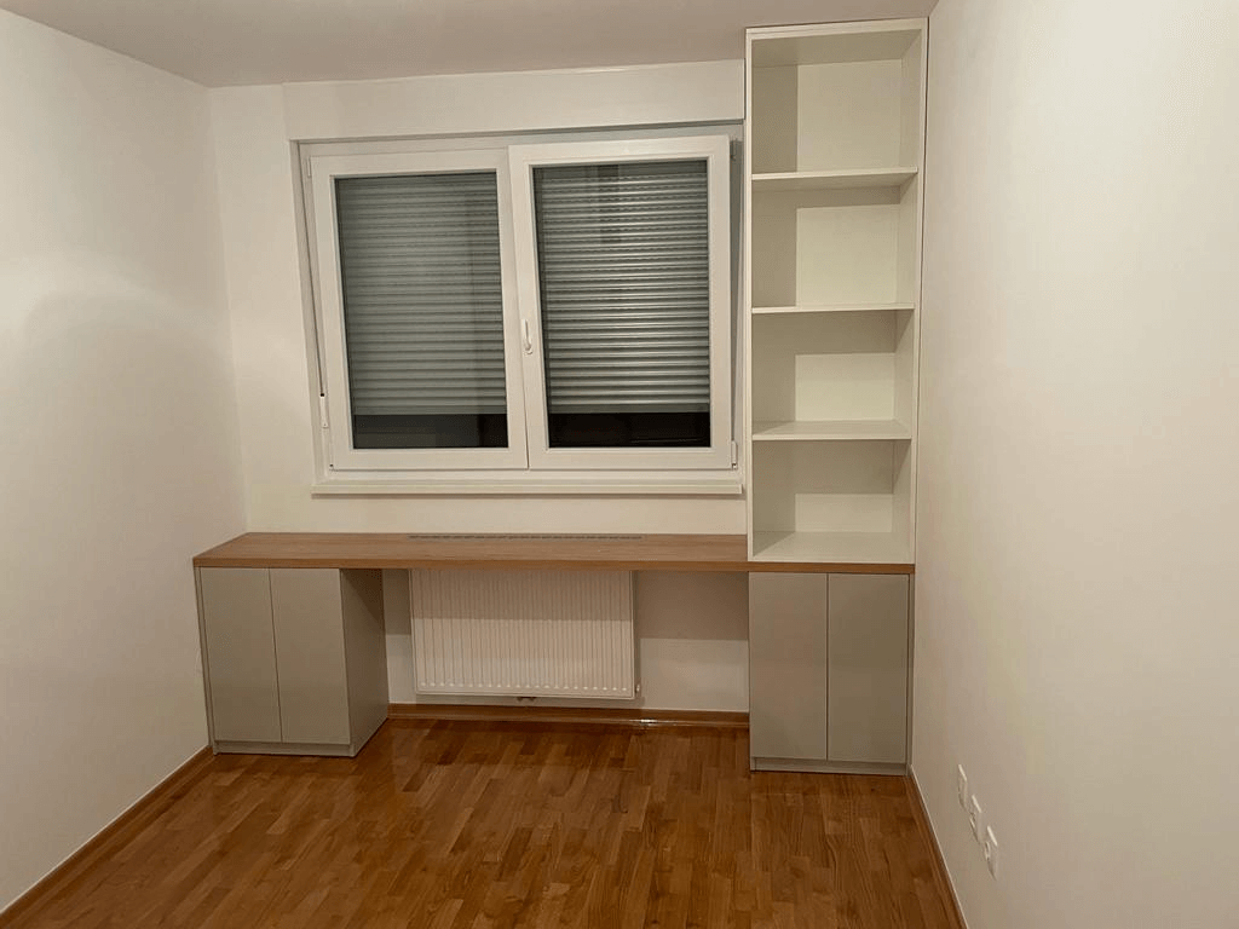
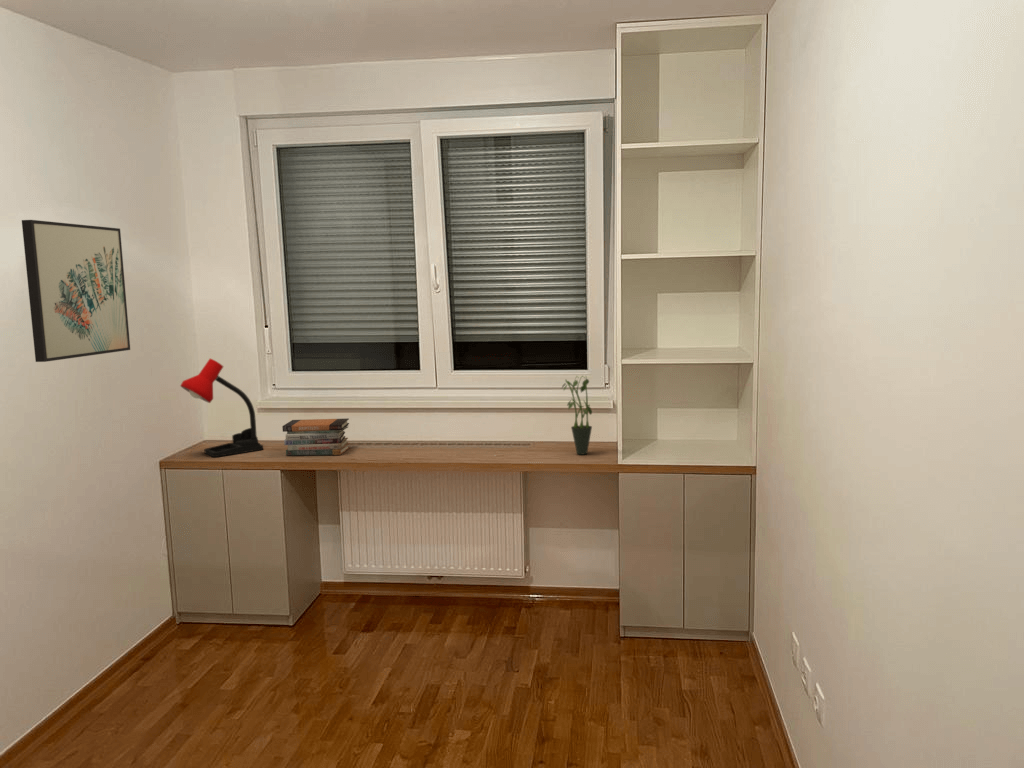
+ desk lamp (212, 399)
+ book stack (316, 436)
+ wall art (80, 290)
+ potted plant (577, 414)
